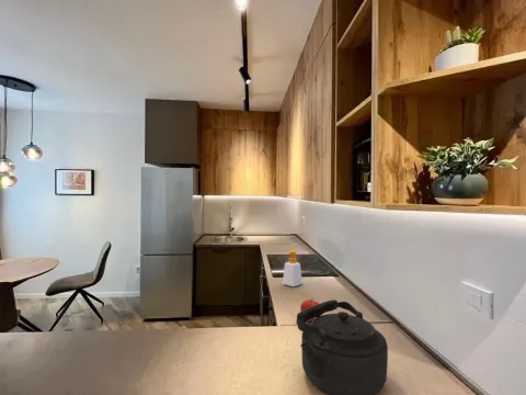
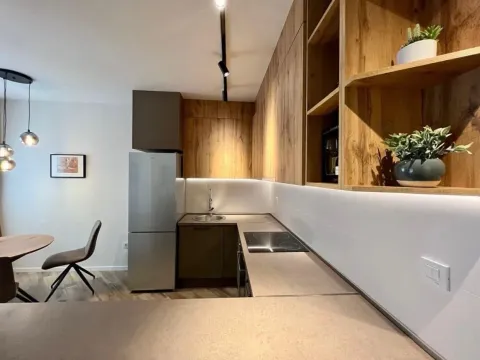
- kettle (340, 345)
- soap bottle (289, 267)
- fruit (308, 307)
